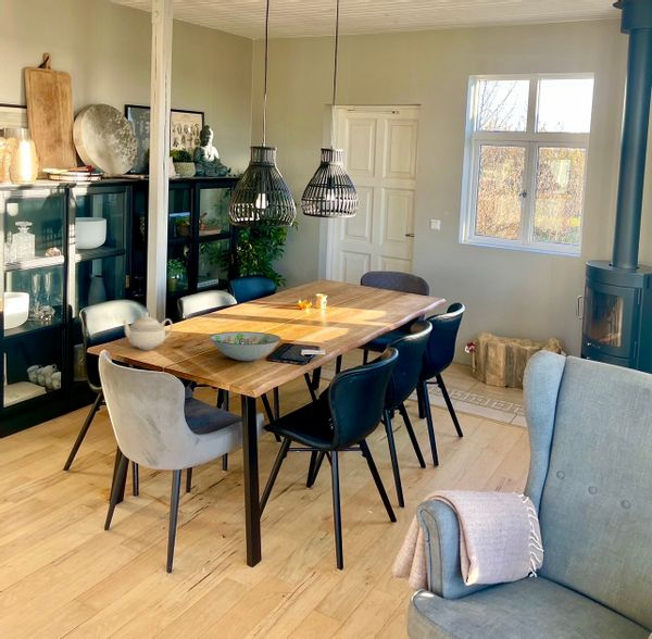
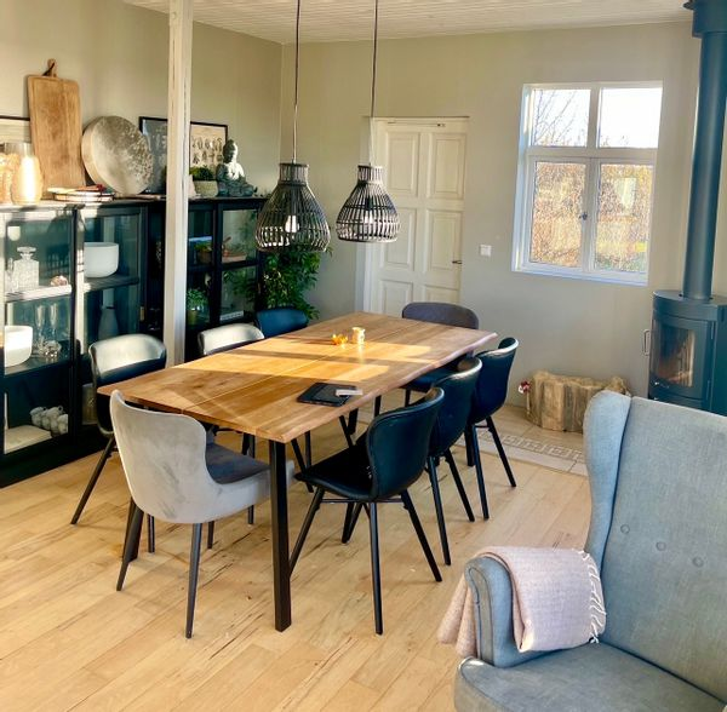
- teapot (147, 329)
- decorative bowl (244, 348)
